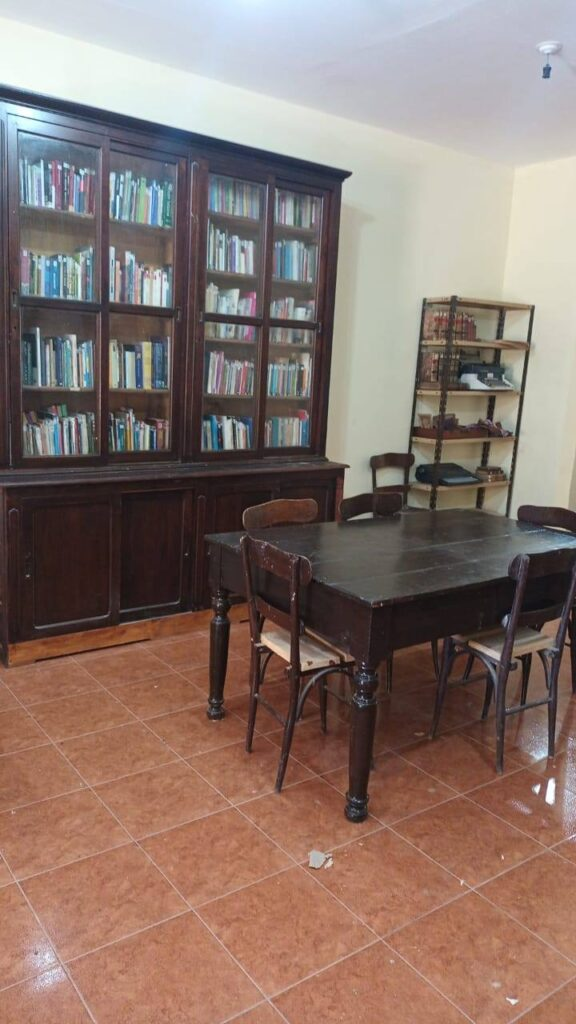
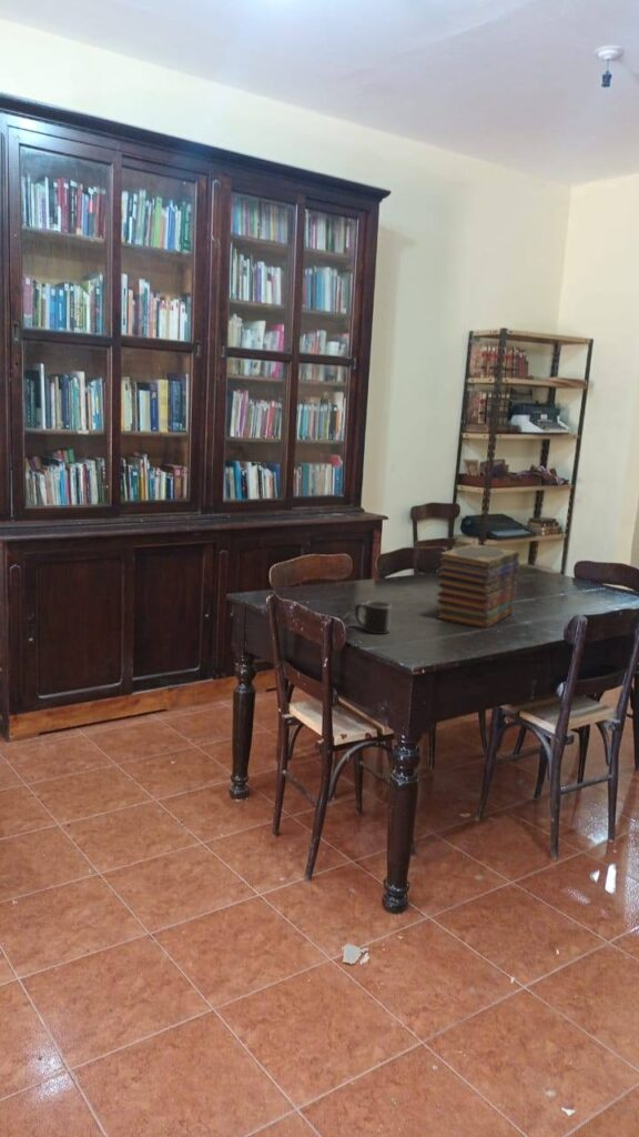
+ book stack (477, 583)
+ mug (372, 615)
